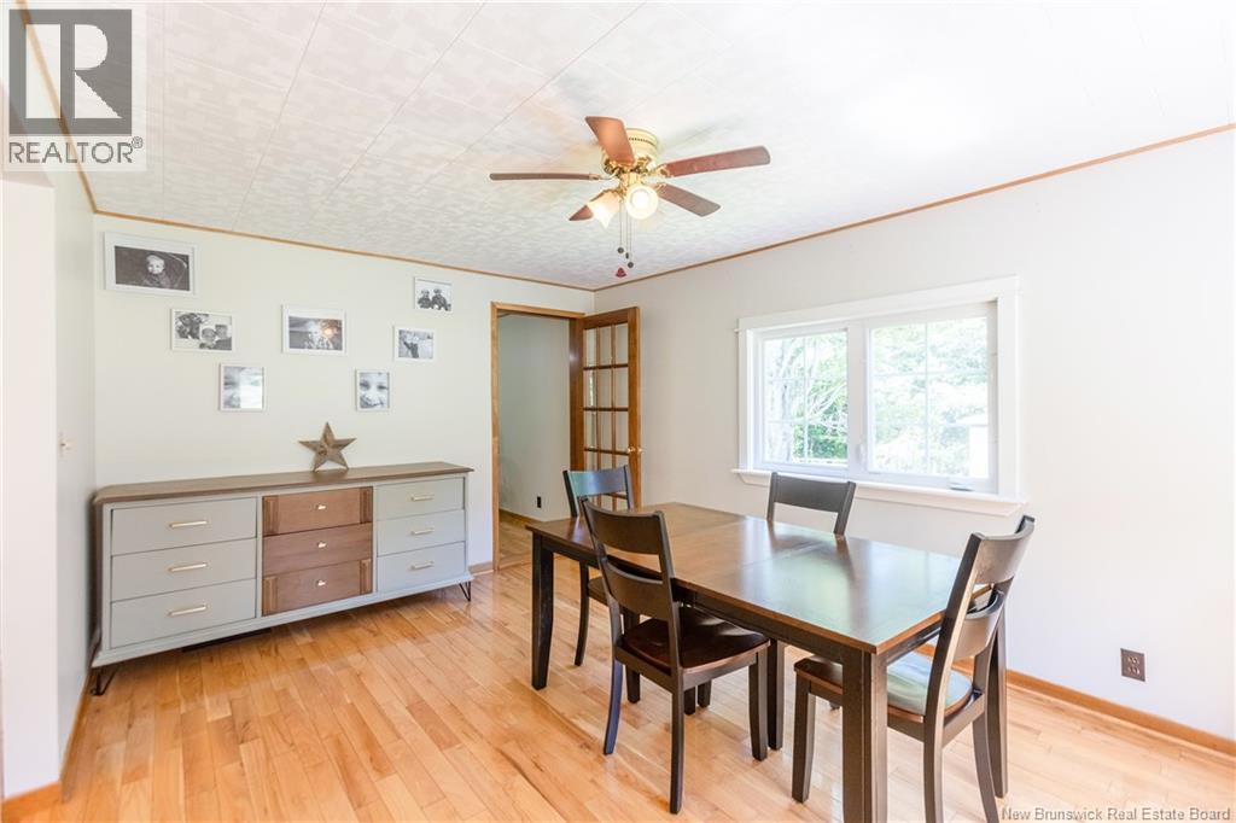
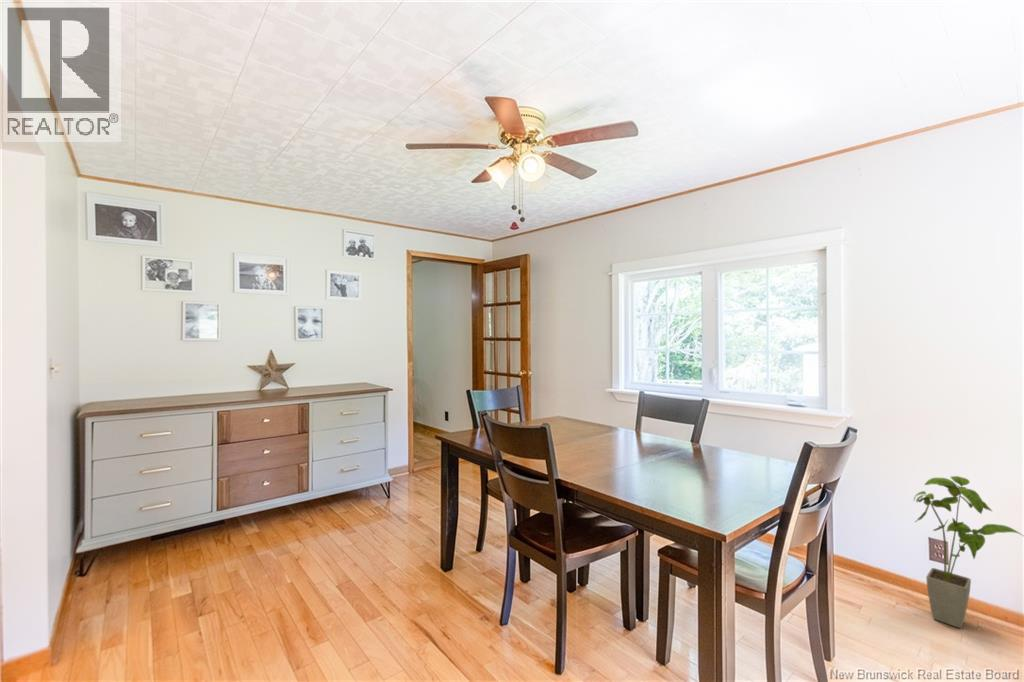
+ house plant (962, 551)
